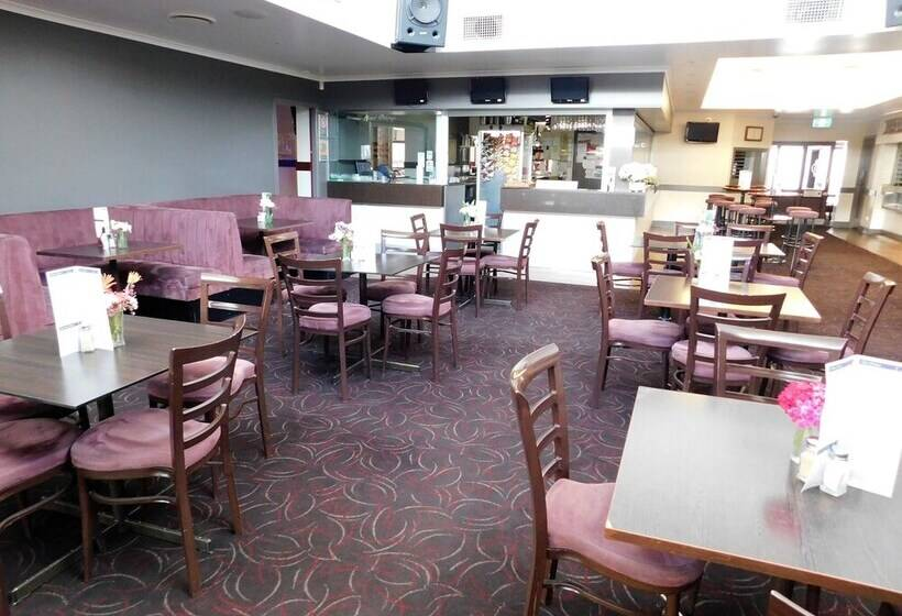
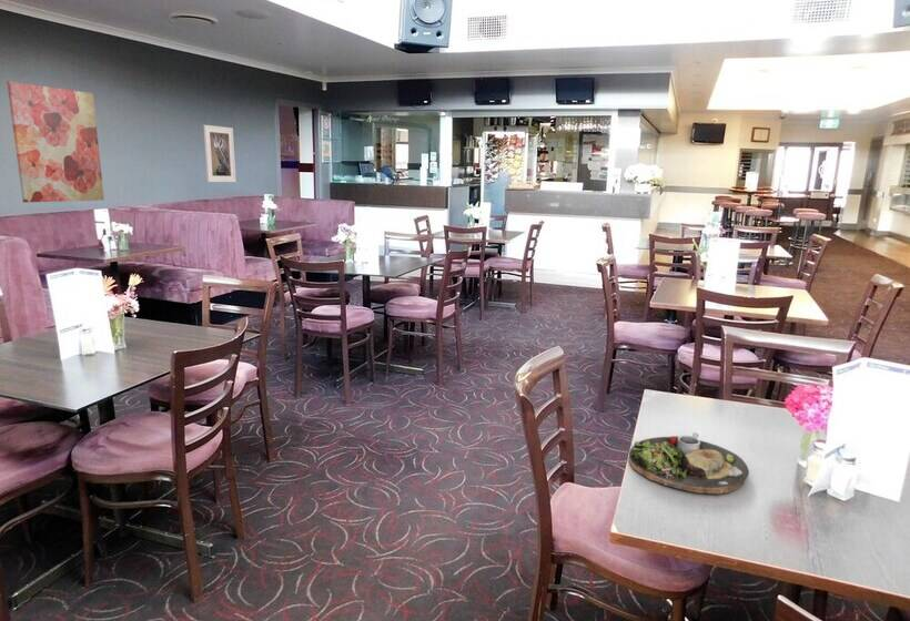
+ dinner plate (687, 454)
+ wall art (59, 145)
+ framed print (220, 154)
